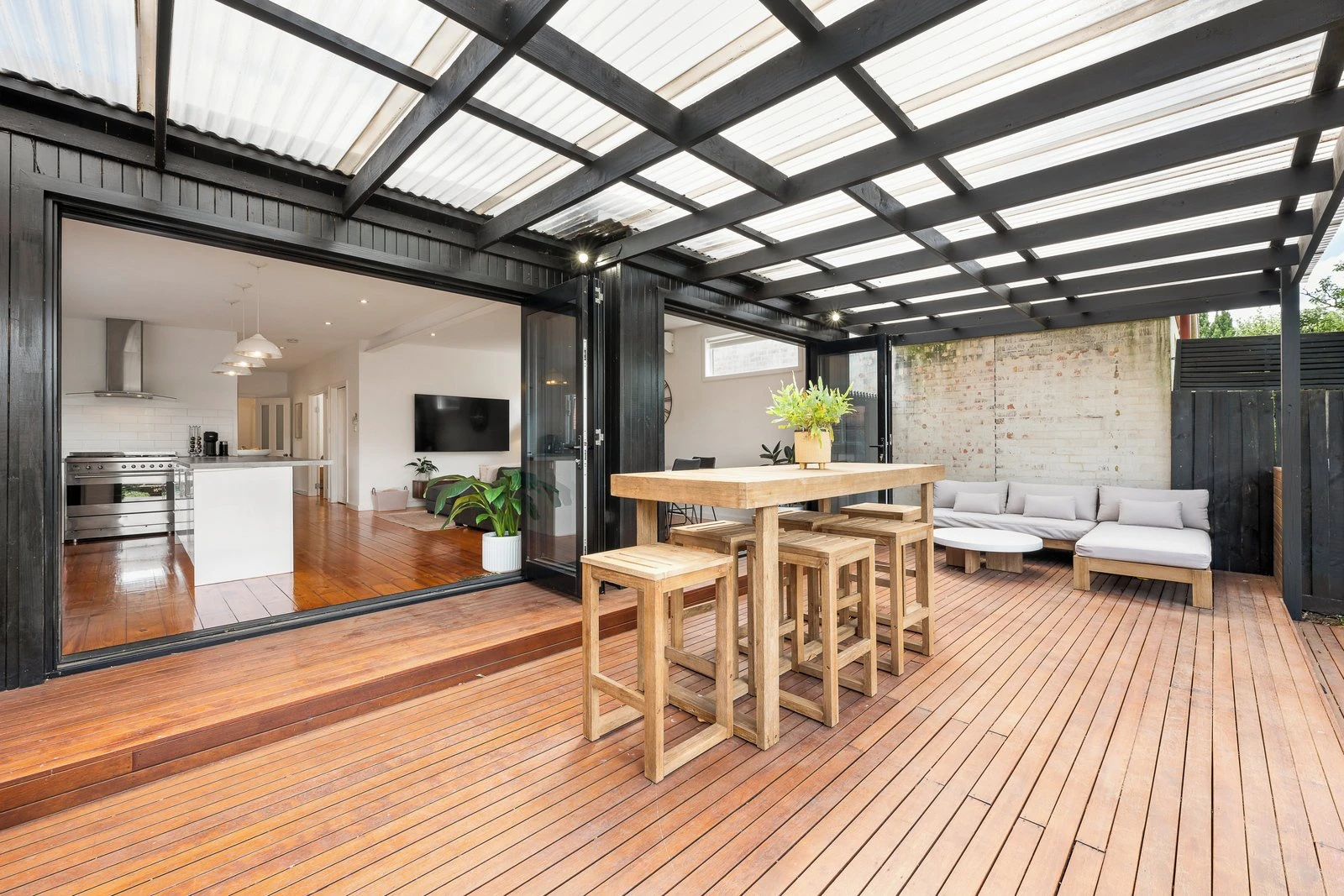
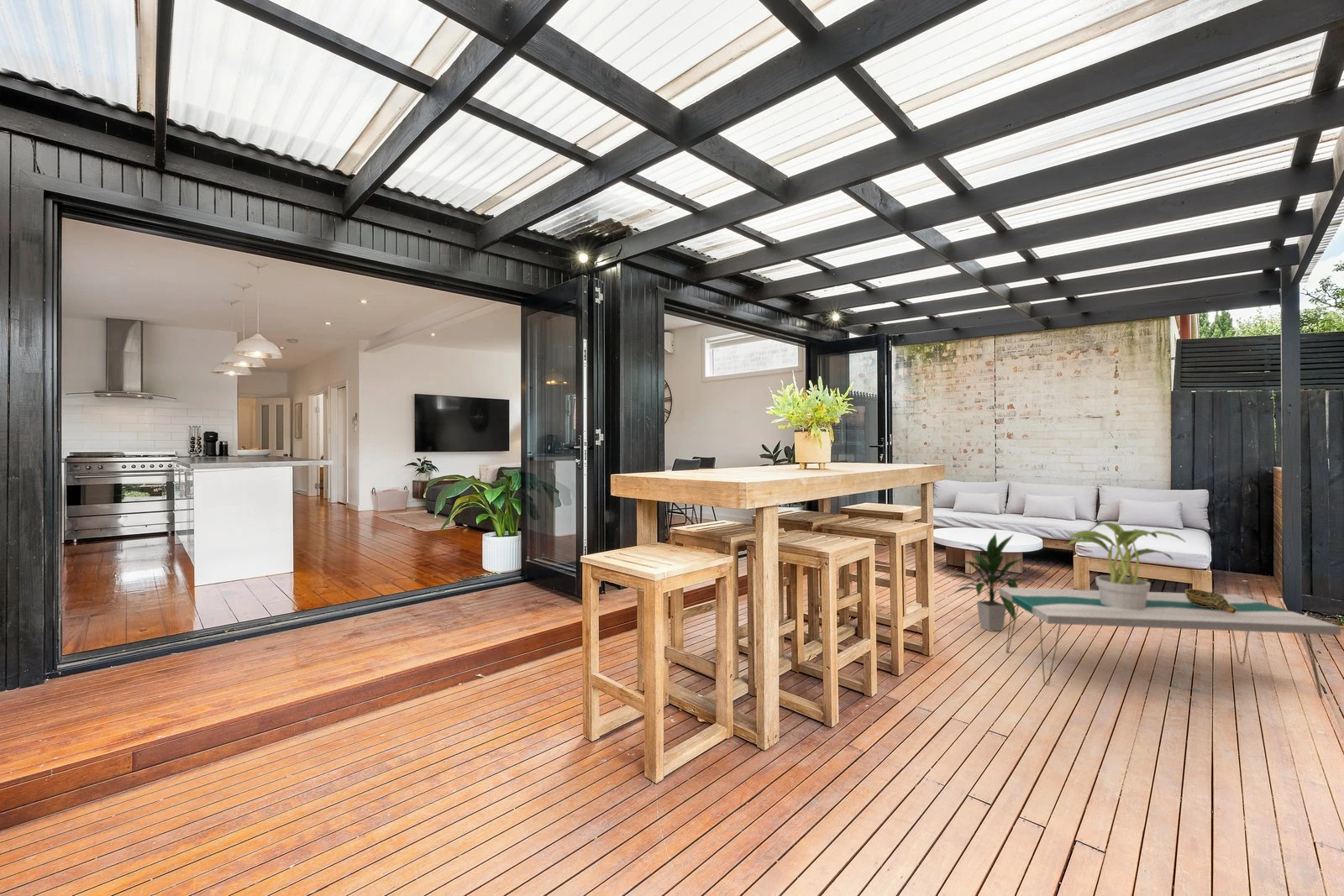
+ indoor plant (991, 581)
+ coffee table (1152, 627)
+ potted plant (1121, 564)
+ decorative bowl (1211, 600)
